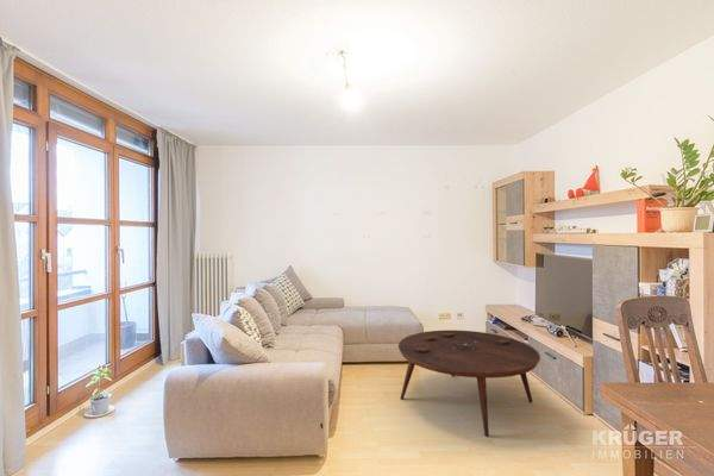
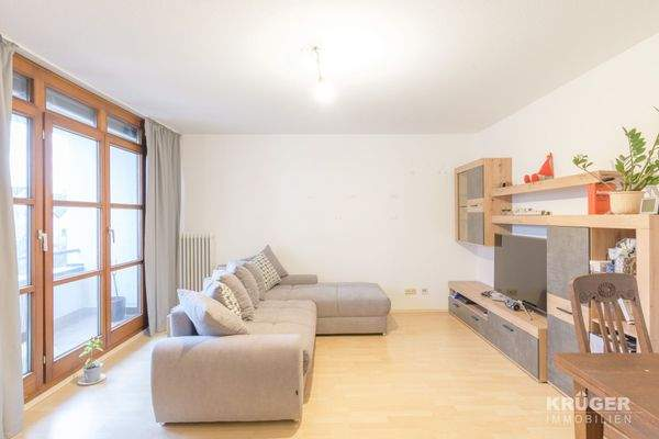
- coffee table (465, 371)
